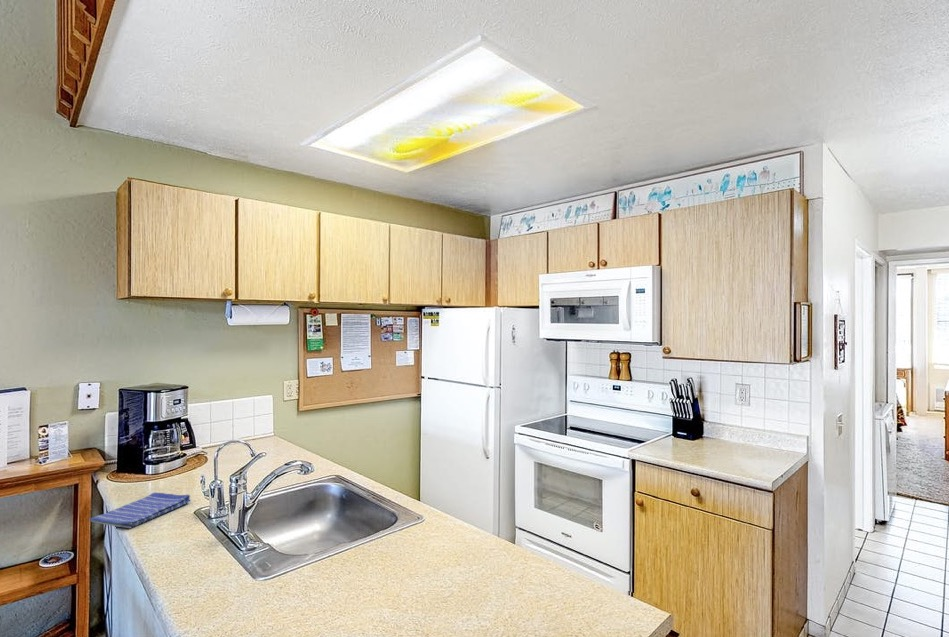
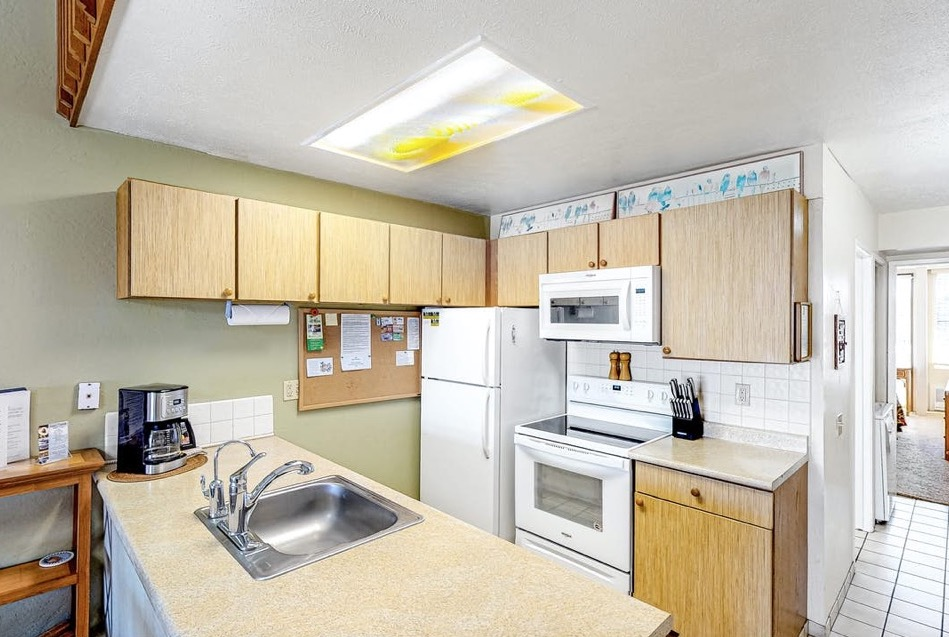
- dish towel (143, 507)
